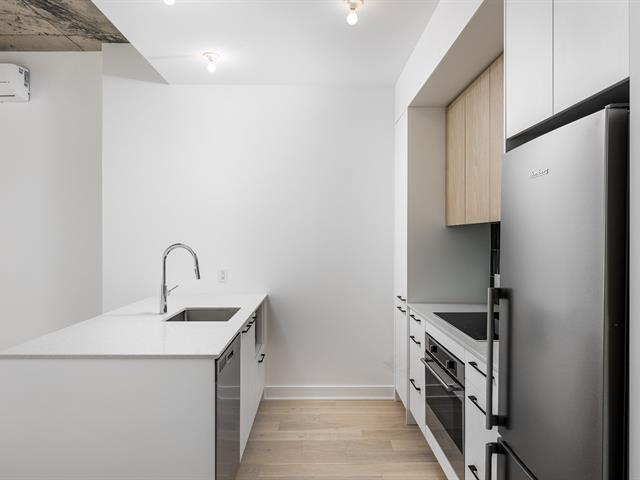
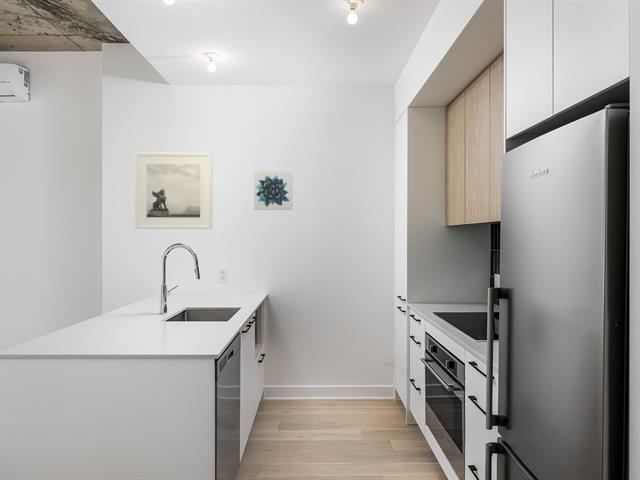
+ wall art (273, 190)
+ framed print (173, 190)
